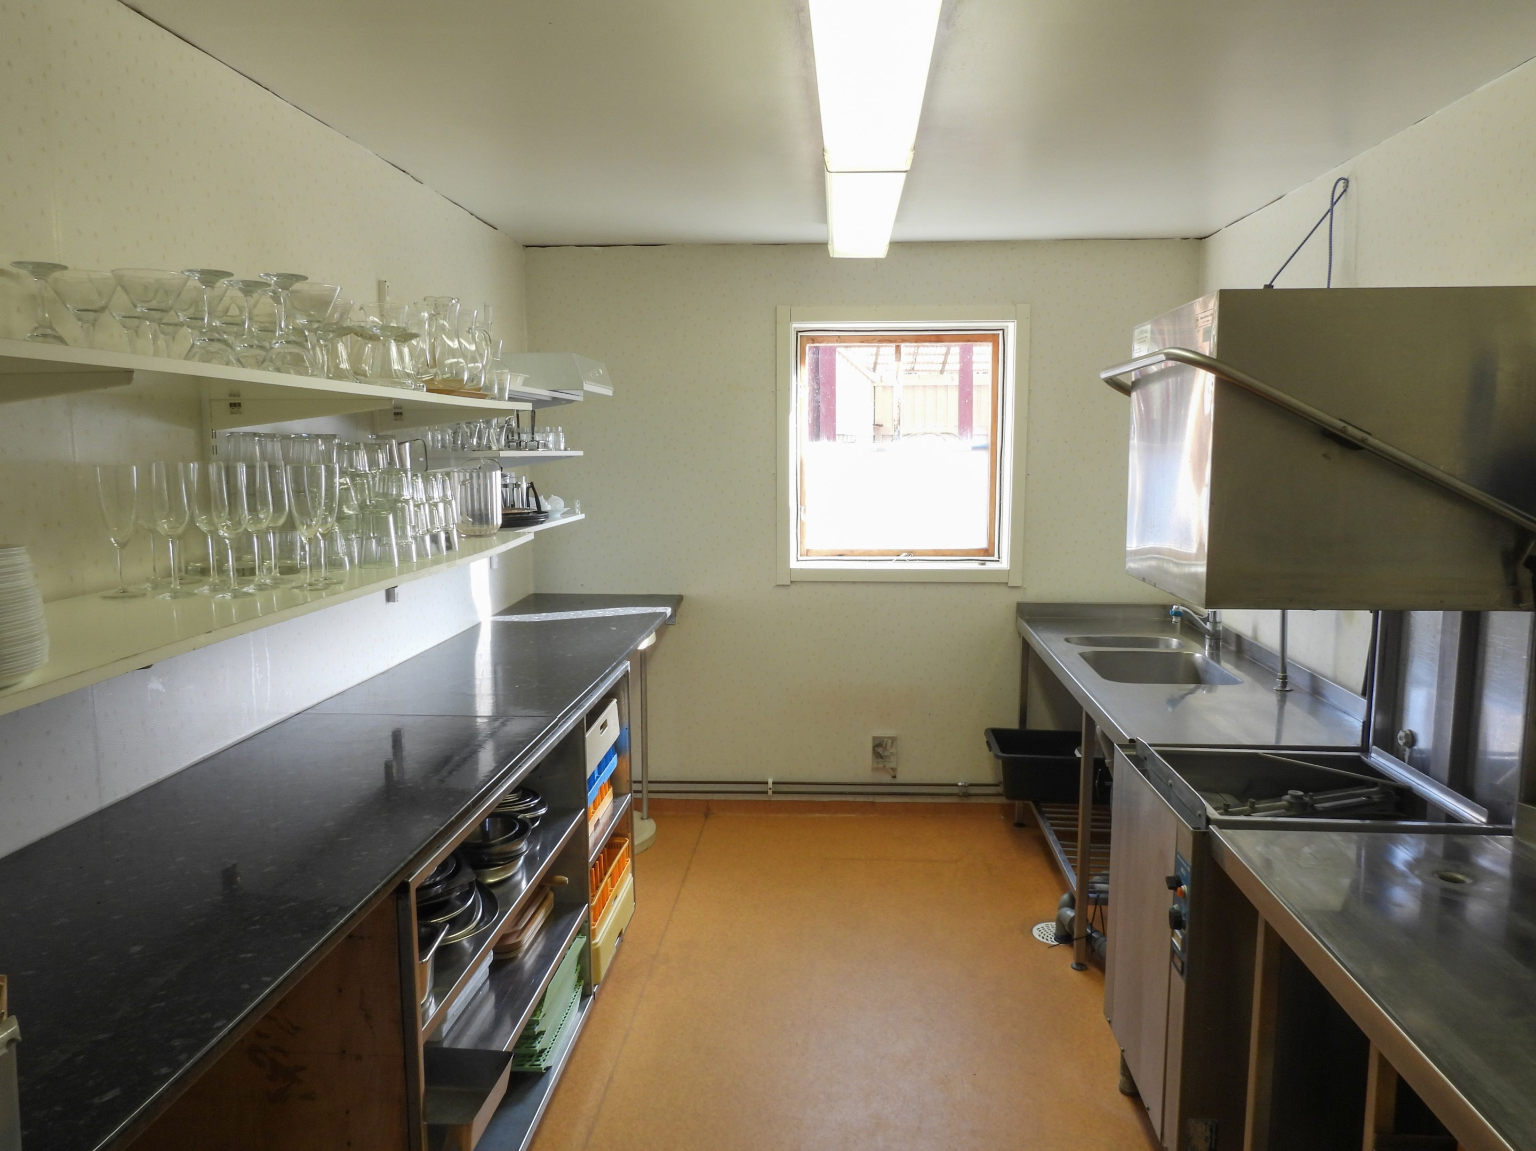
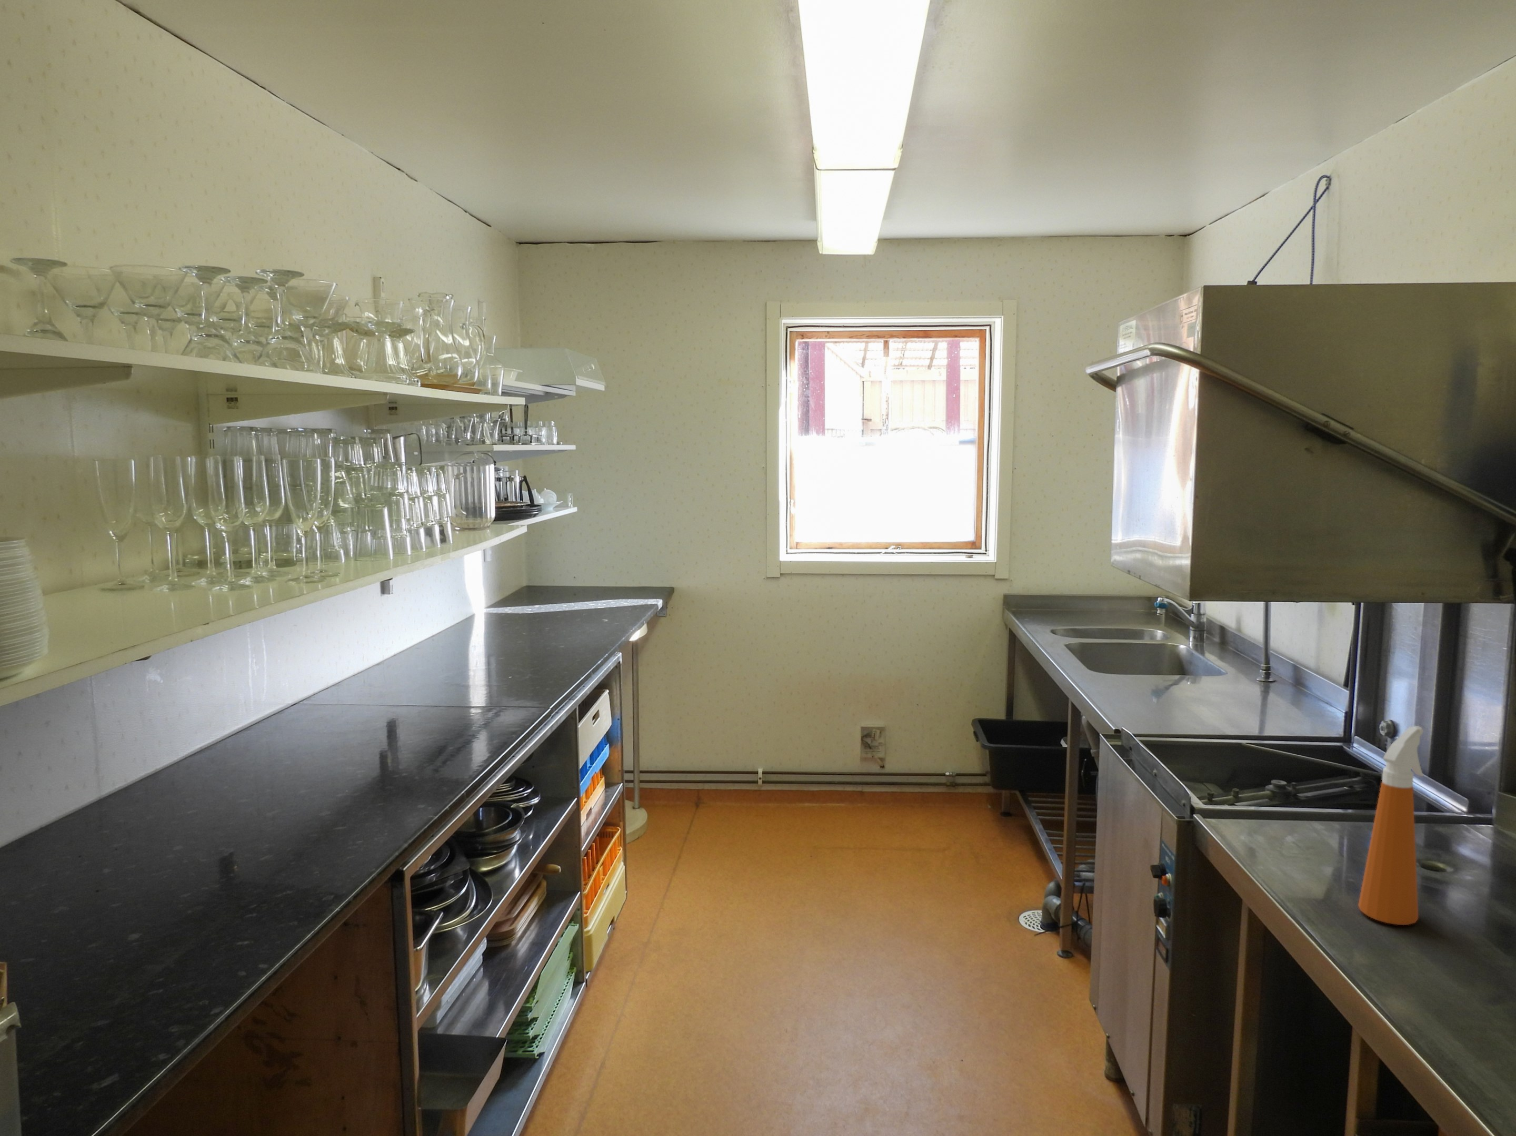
+ spray bottle (1400, 821)
